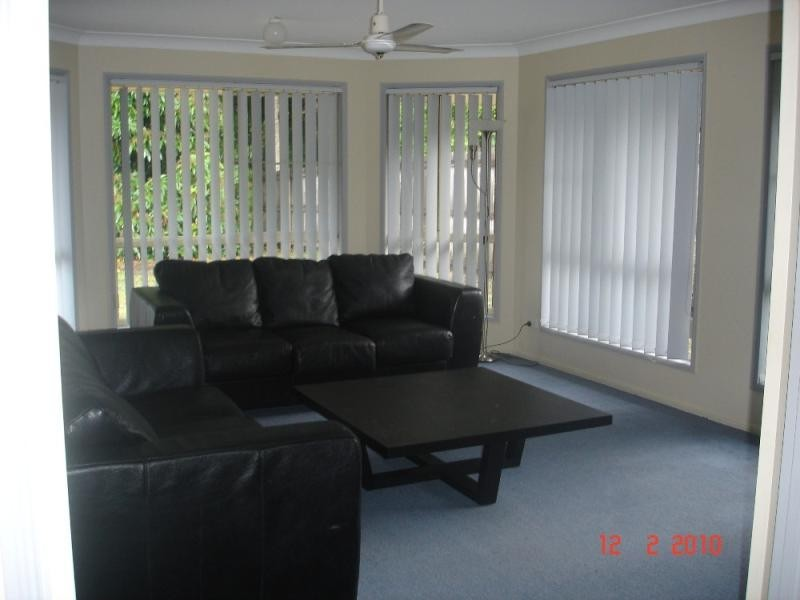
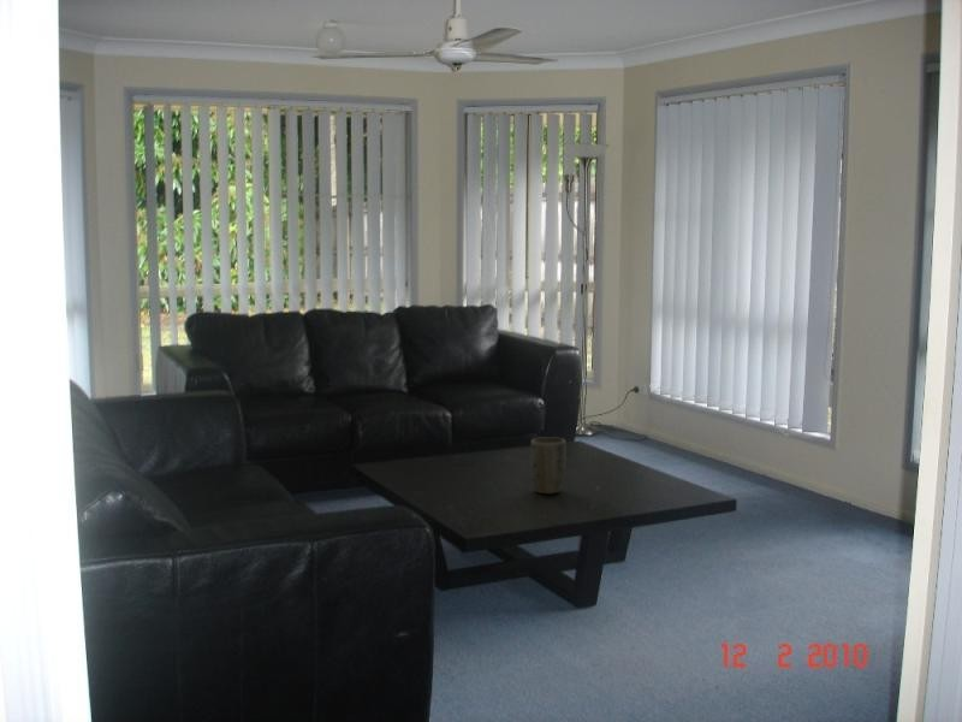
+ plant pot (547, 464)
